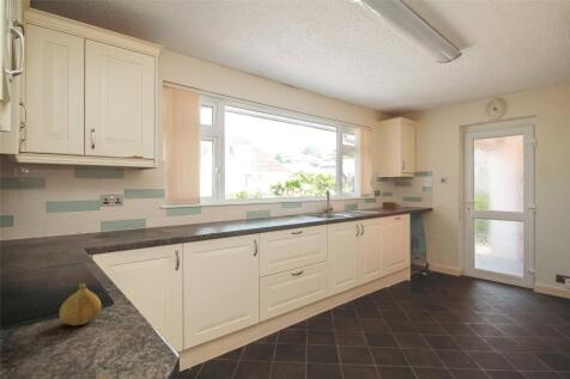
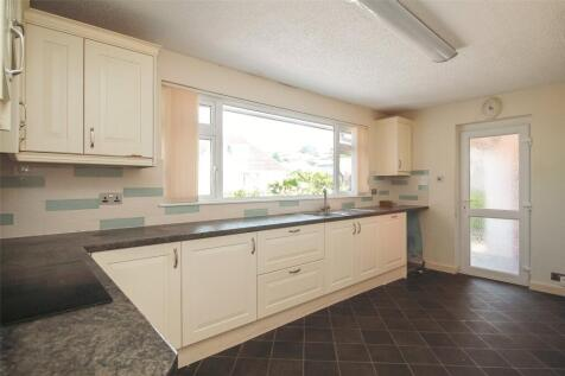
- fruit (80, 301)
